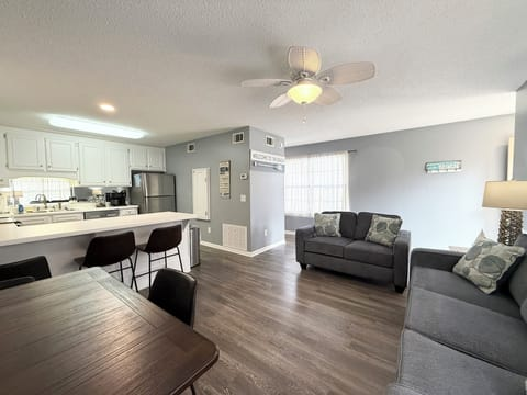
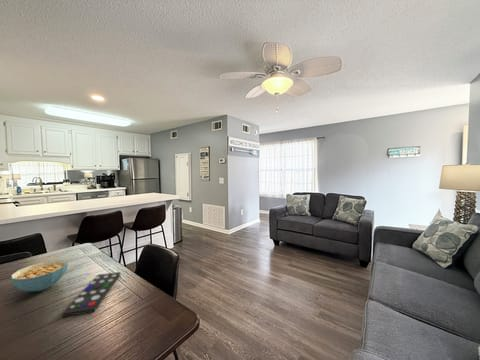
+ cereal bowl (41, 278)
+ remote control (96, 290)
